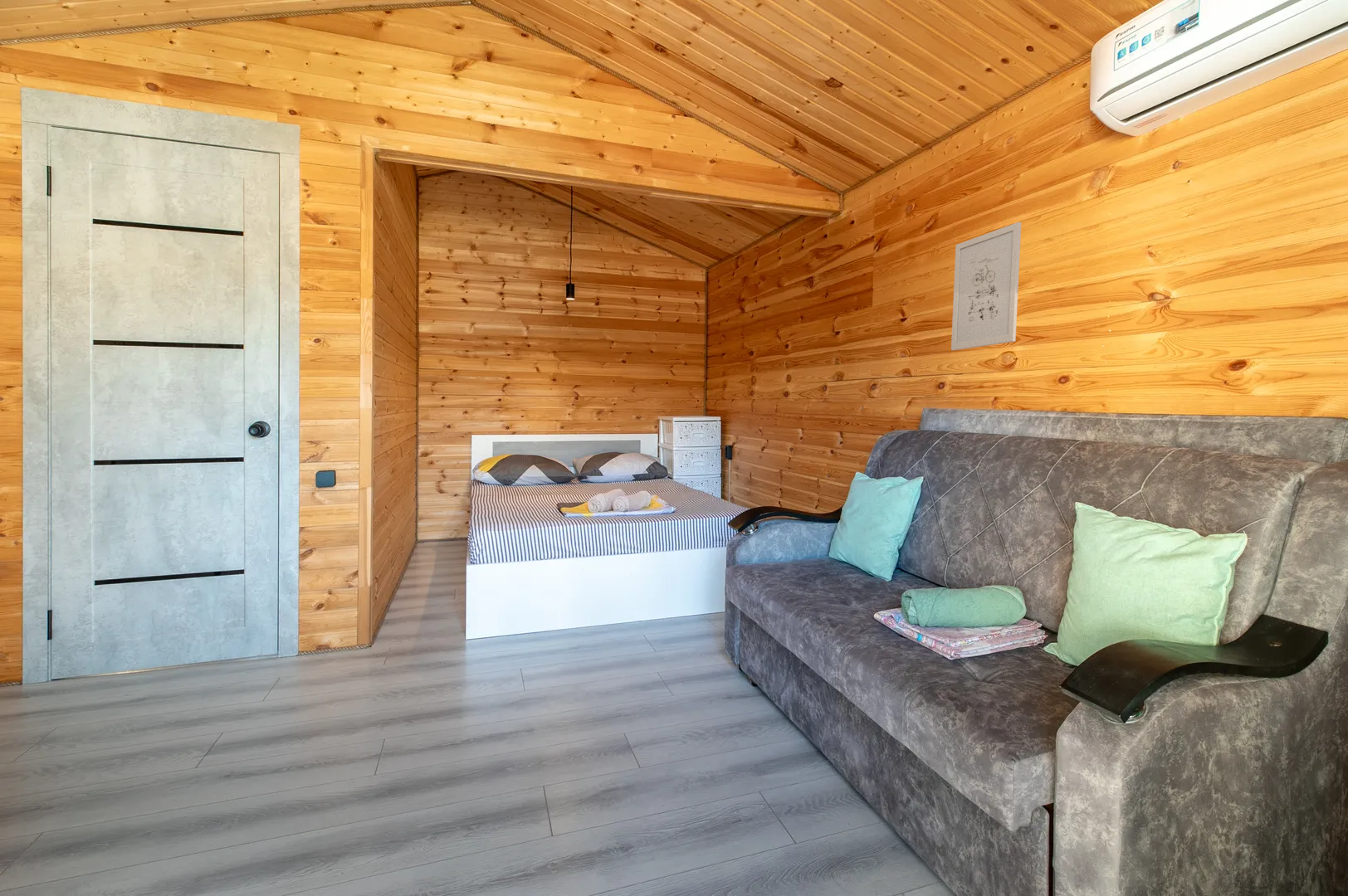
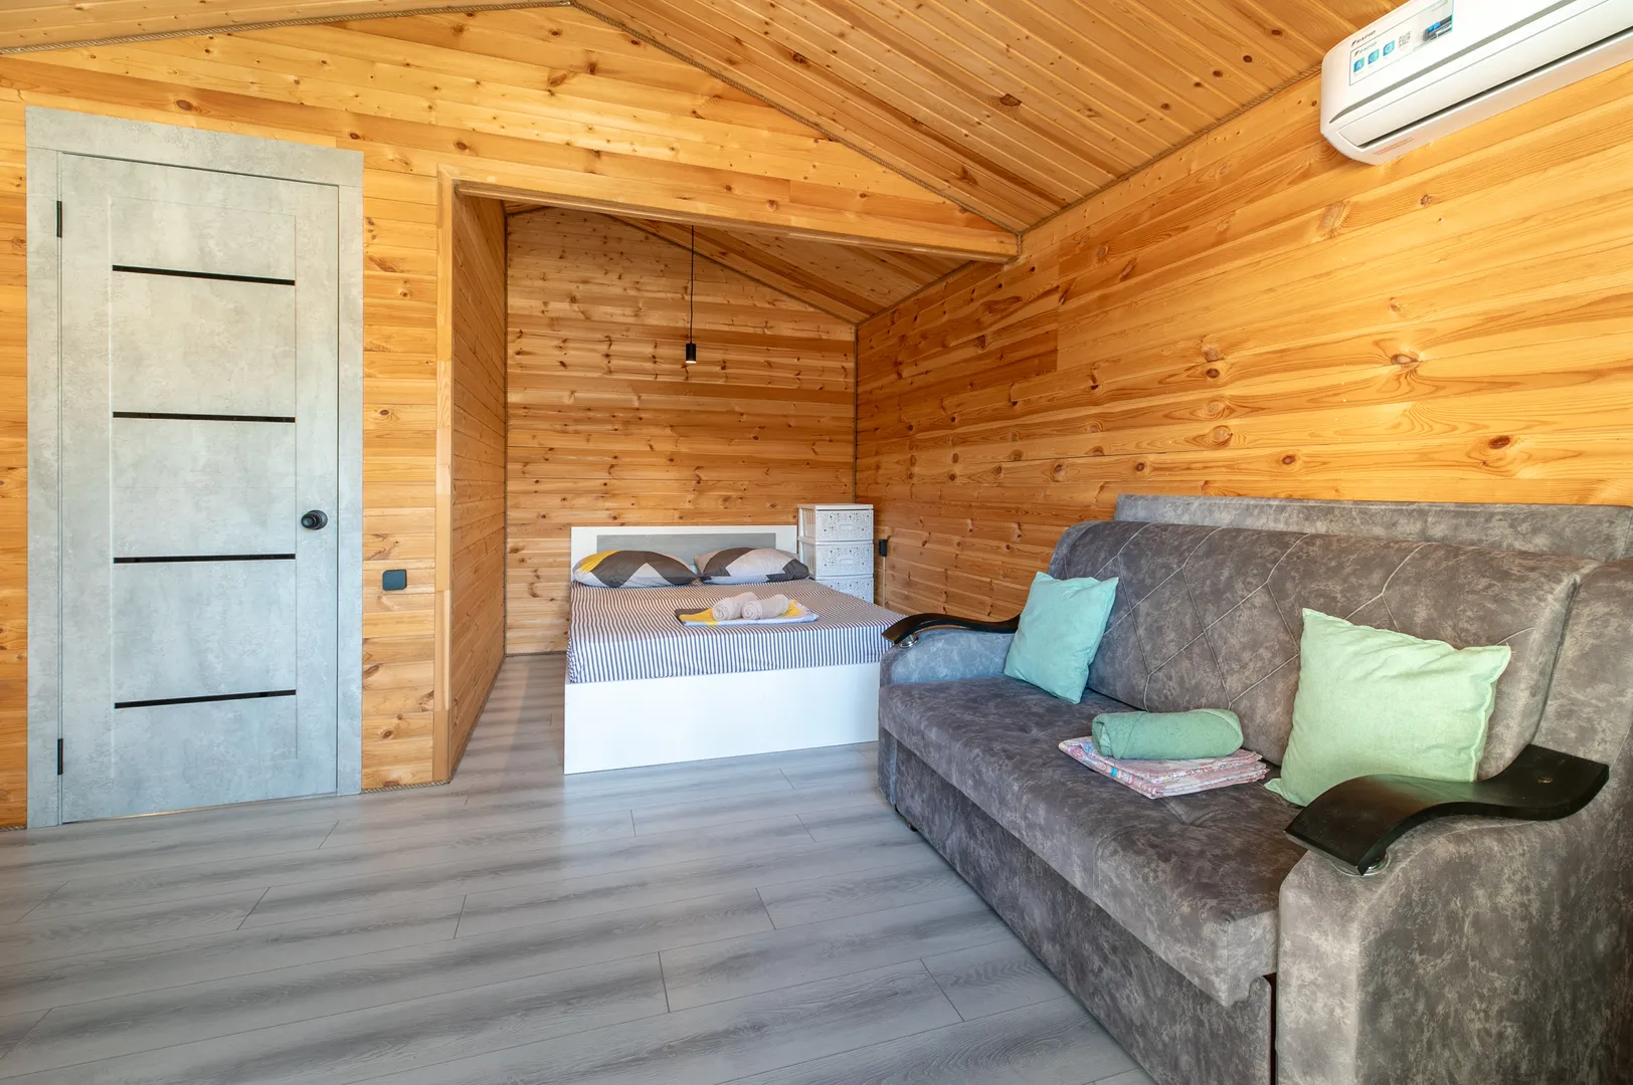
- wall art (984, 290)
